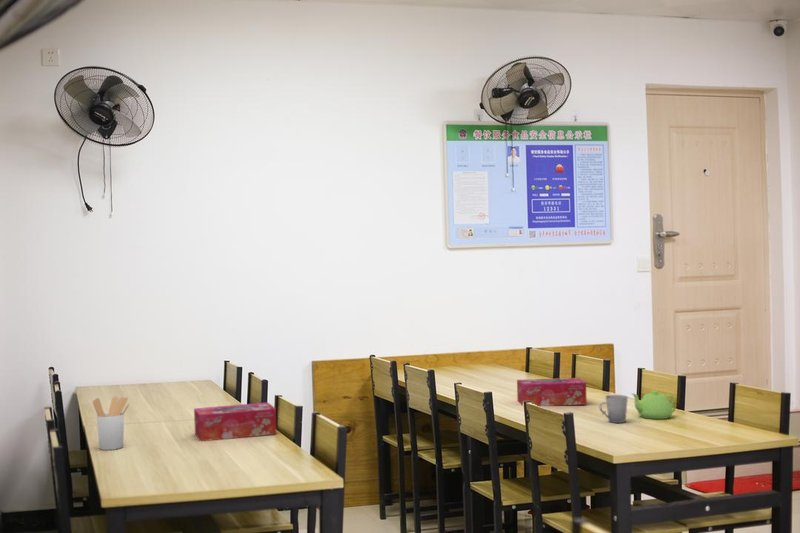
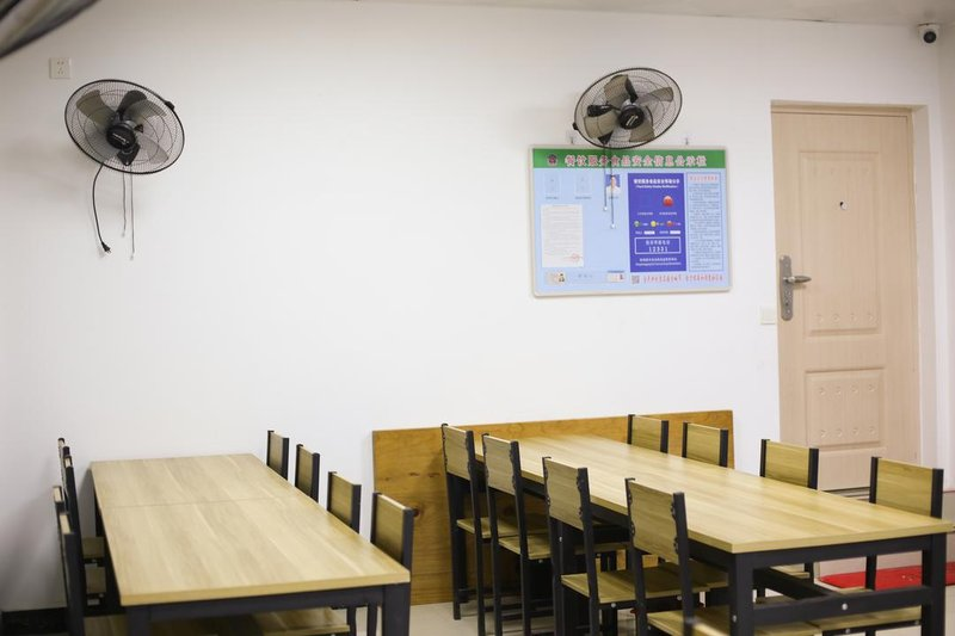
- utensil holder (113, 421)
- cup (613, 409)
- tissue box (551, 391)
- teapot (653, 403)
- tissue box (235, 421)
